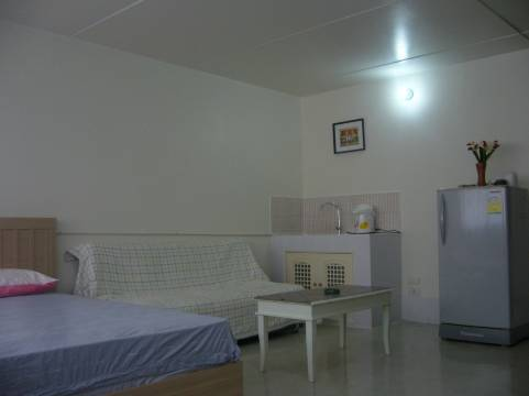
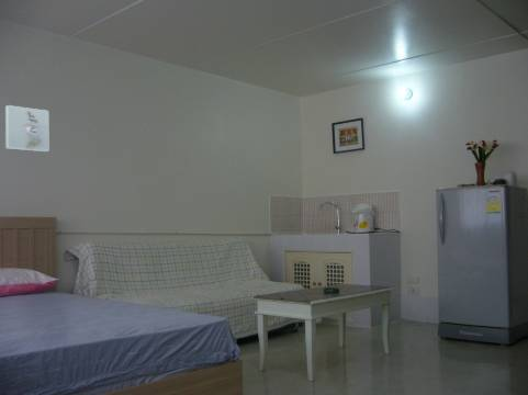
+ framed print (27, 128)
